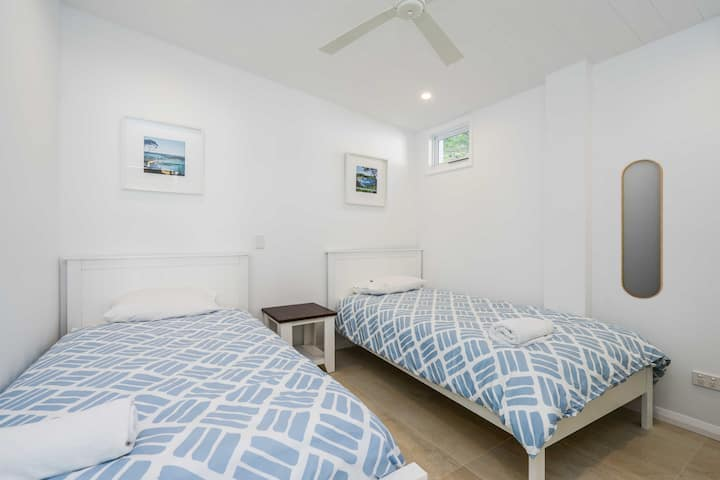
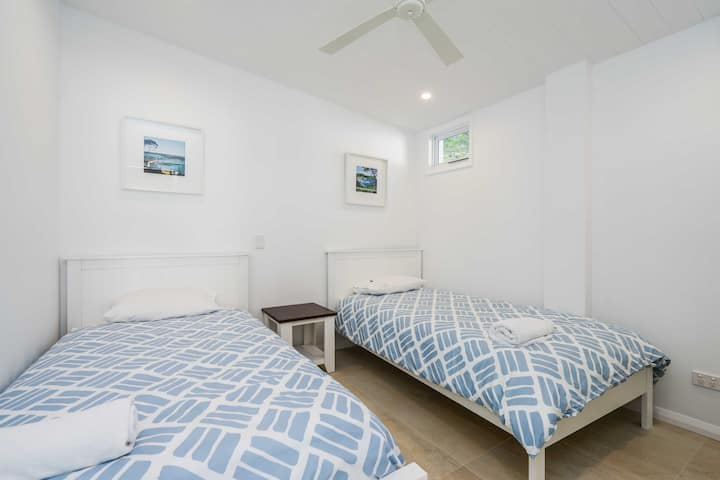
- home mirror (641, 229)
